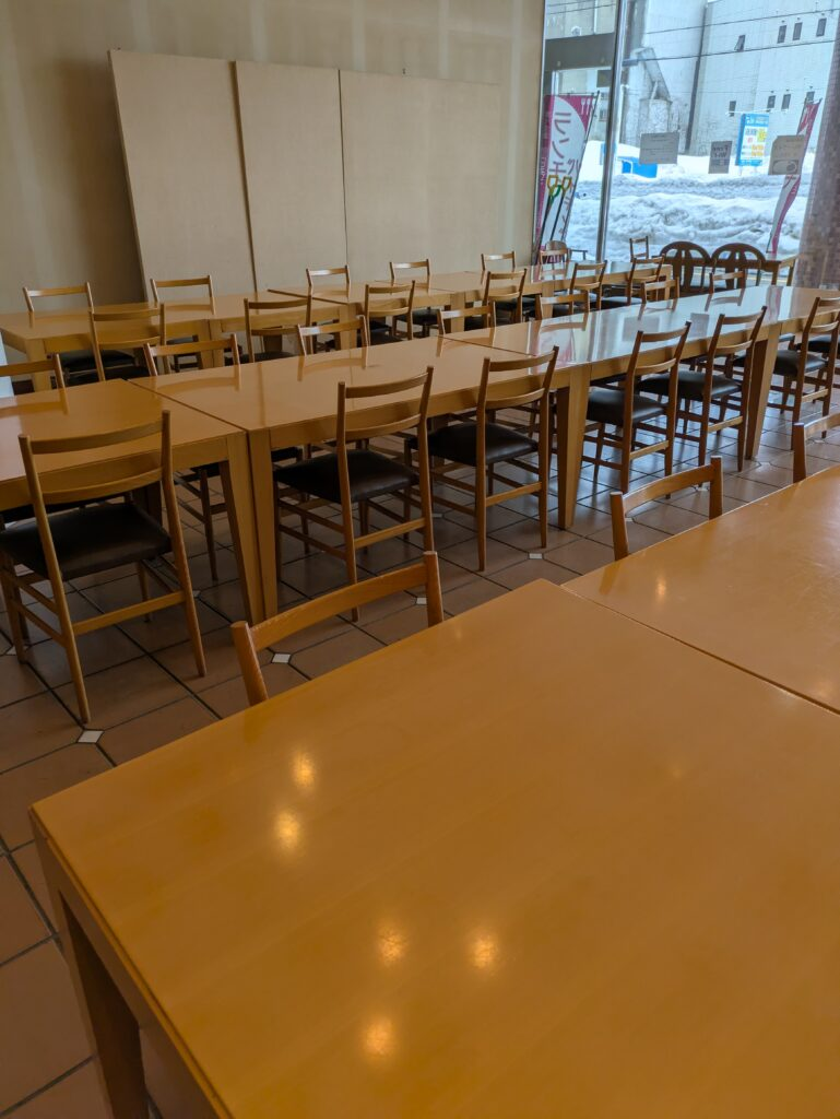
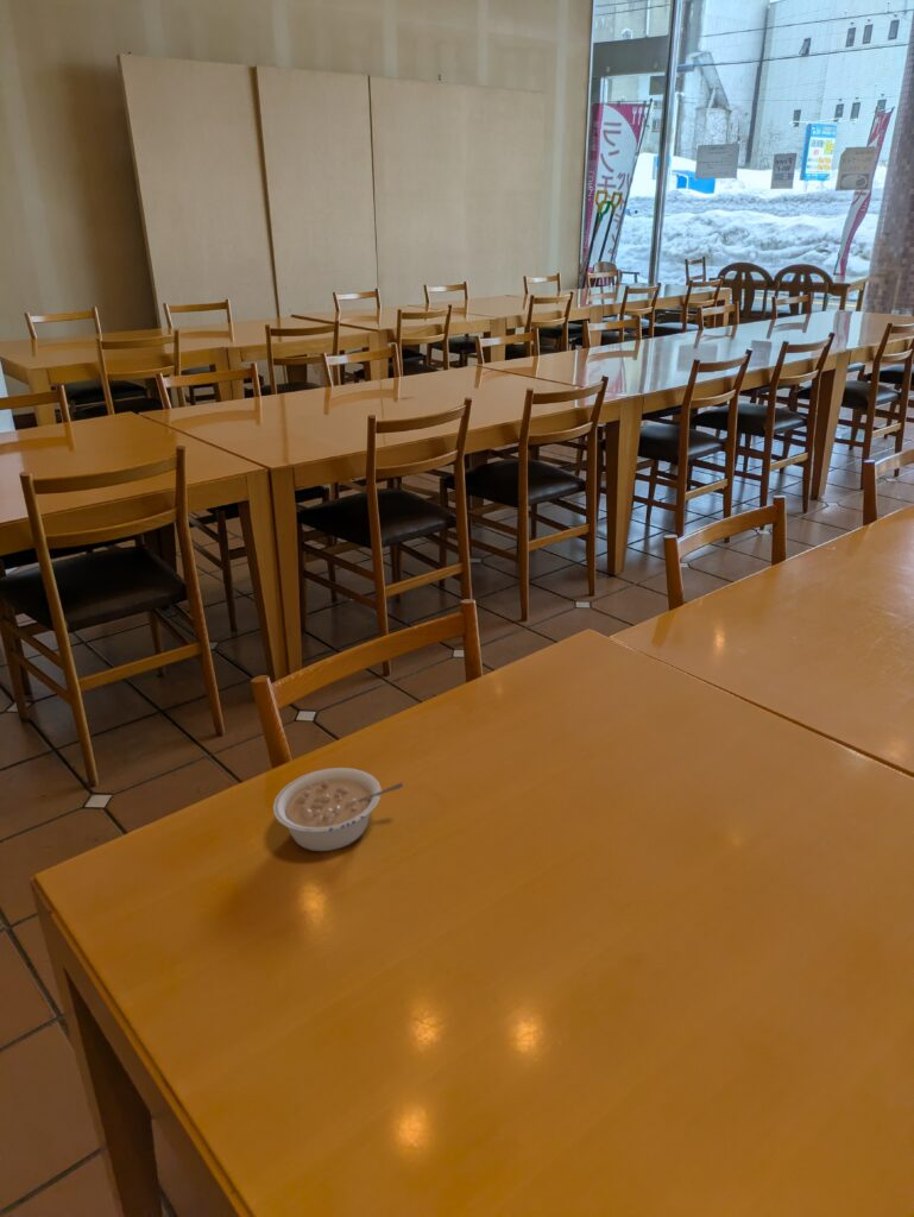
+ legume (332, 808)
